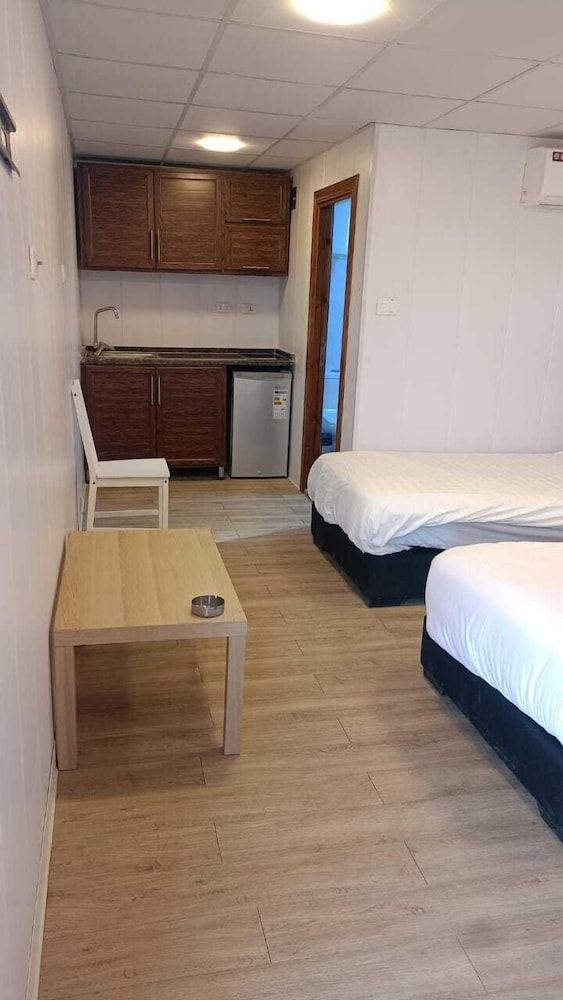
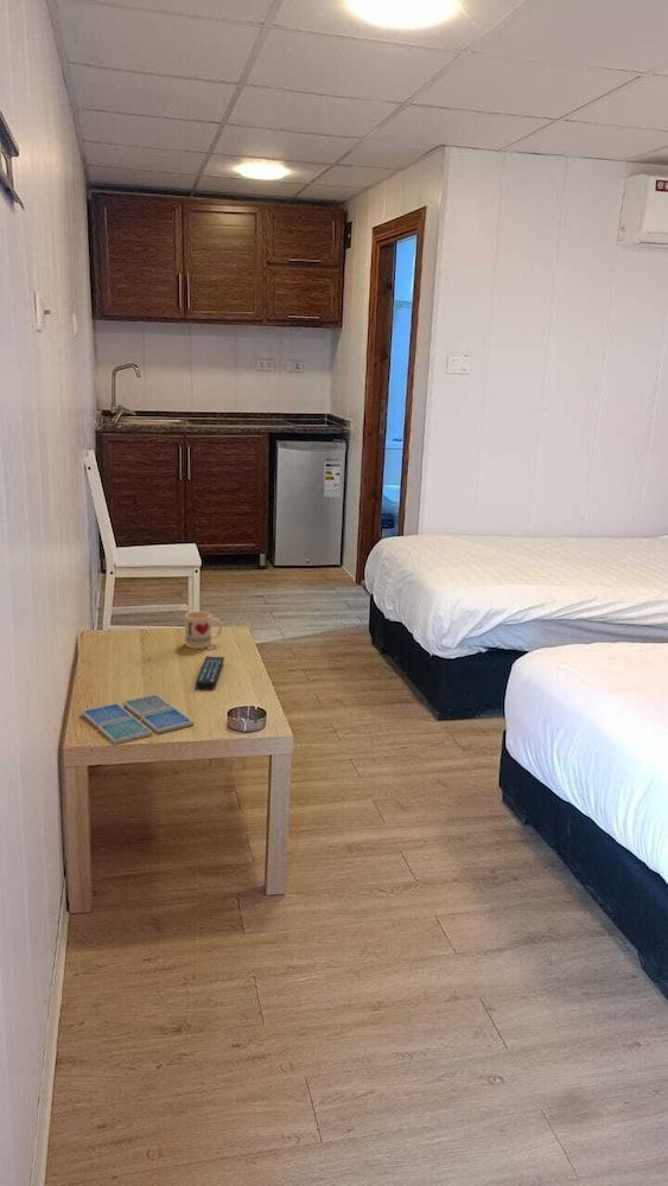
+ mug (203, 629)
+ remote control (210, 671)
+ drink coaster (138, 716)
